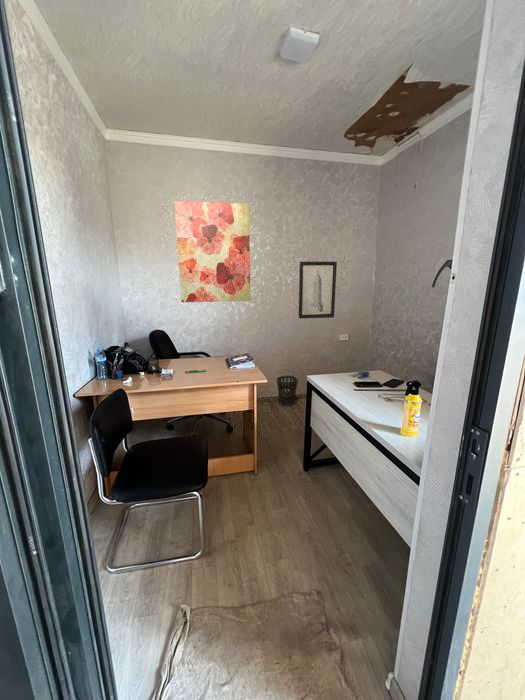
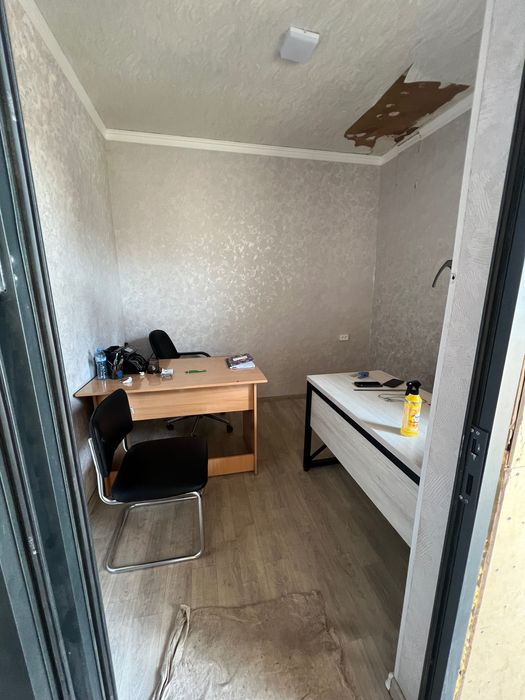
- wastebasket (287, 390)
- wall art (214, 253)
- wall art (317, 290)
